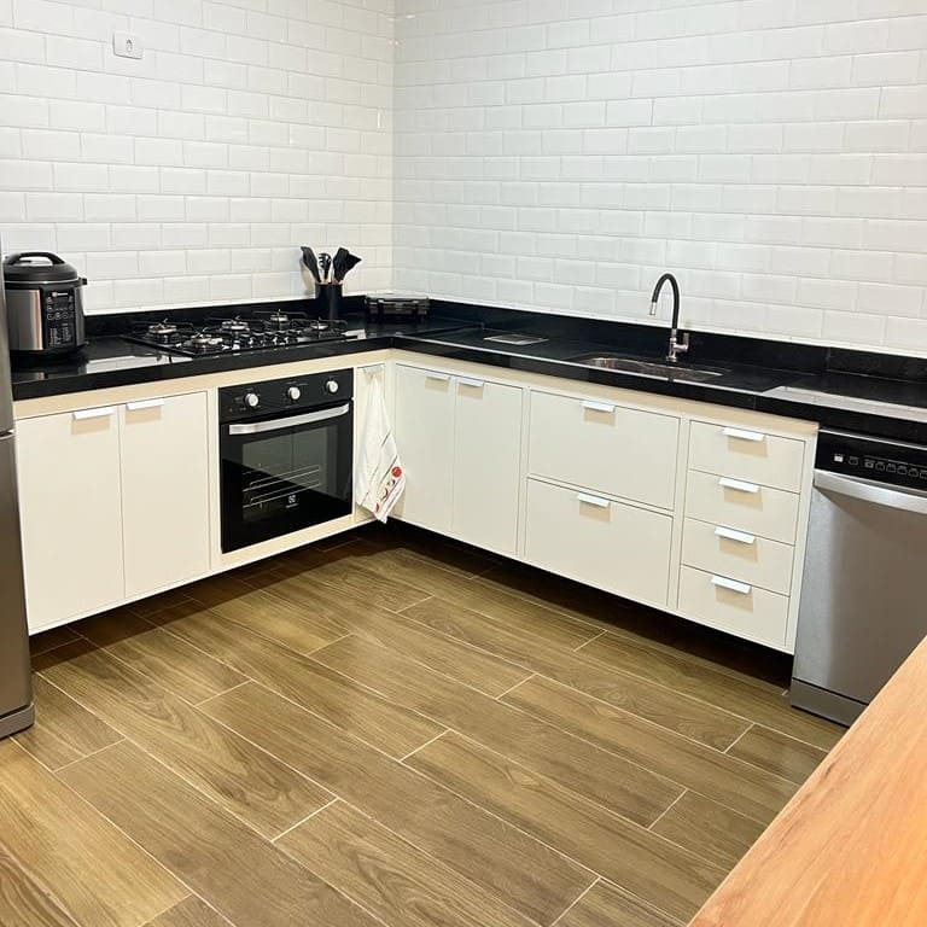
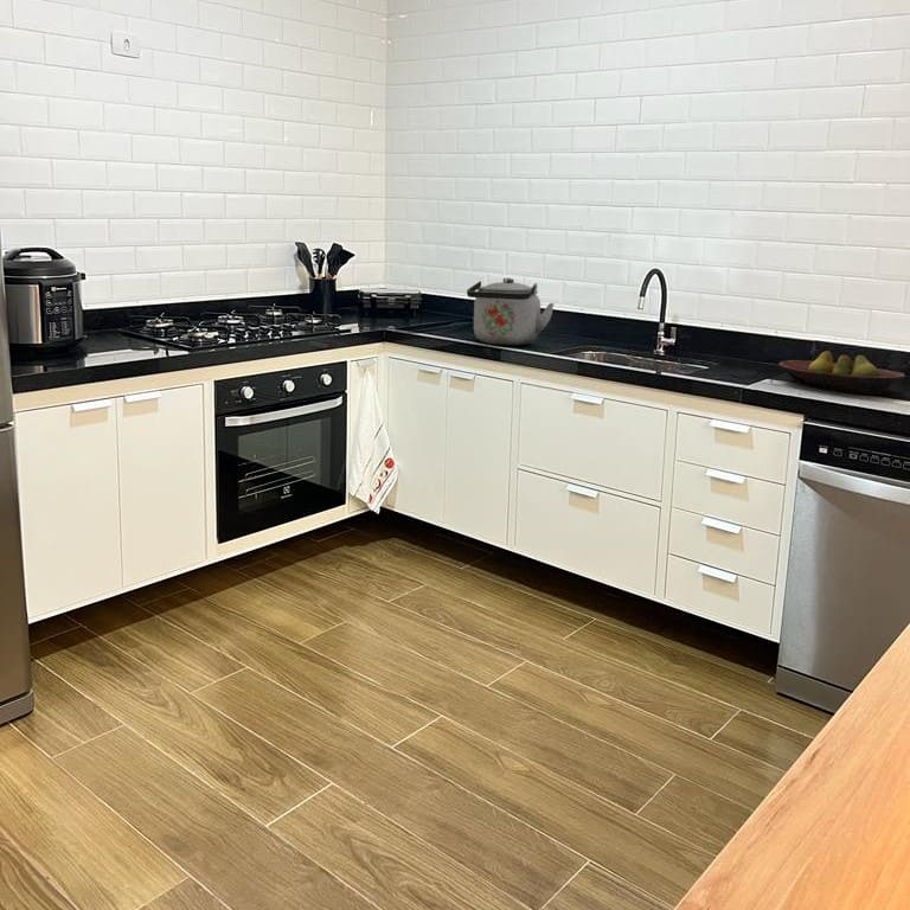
+ fruit bowl (840, 370)
+ kettle (513, 310)
